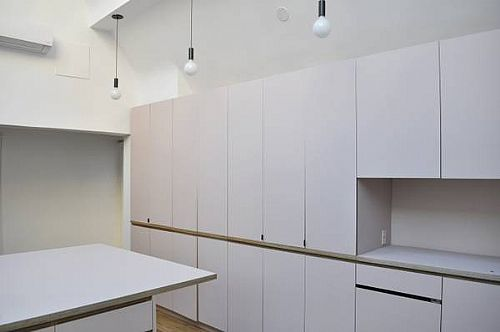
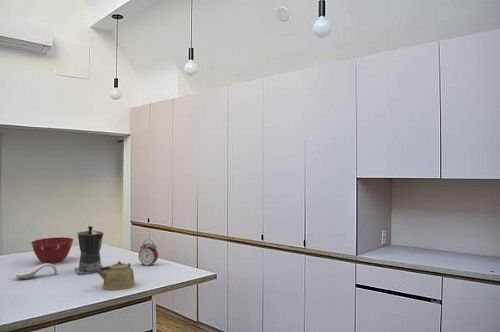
+ alarm clock (148, 252)
+ mixing bowl (52, 250)
+ spoon rest (36, 270)
+ coffee maker (90, 248)
+ kettle (115, 273)
